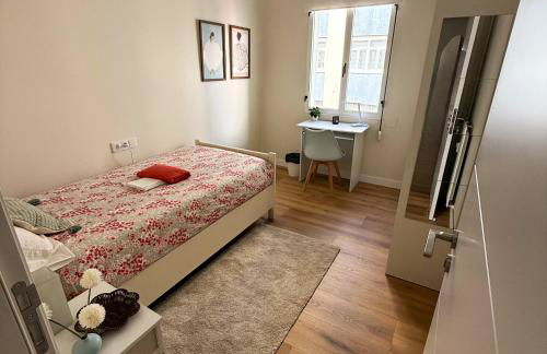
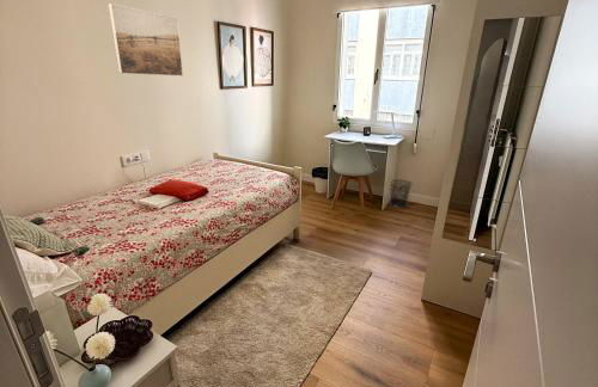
+ waste bin (399, 192)
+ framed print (150, 43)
